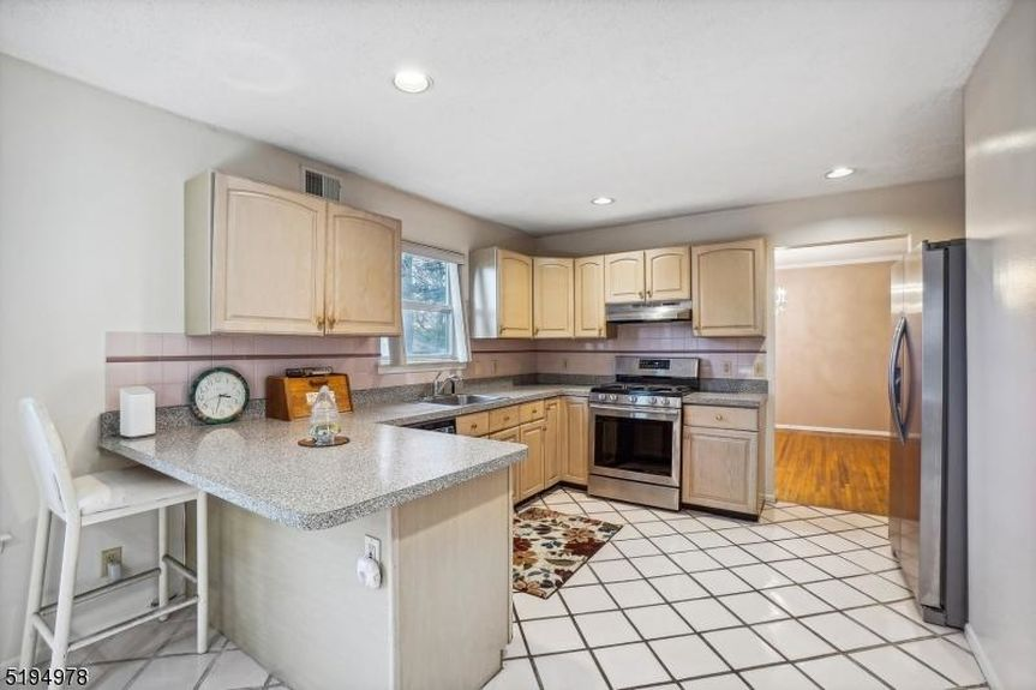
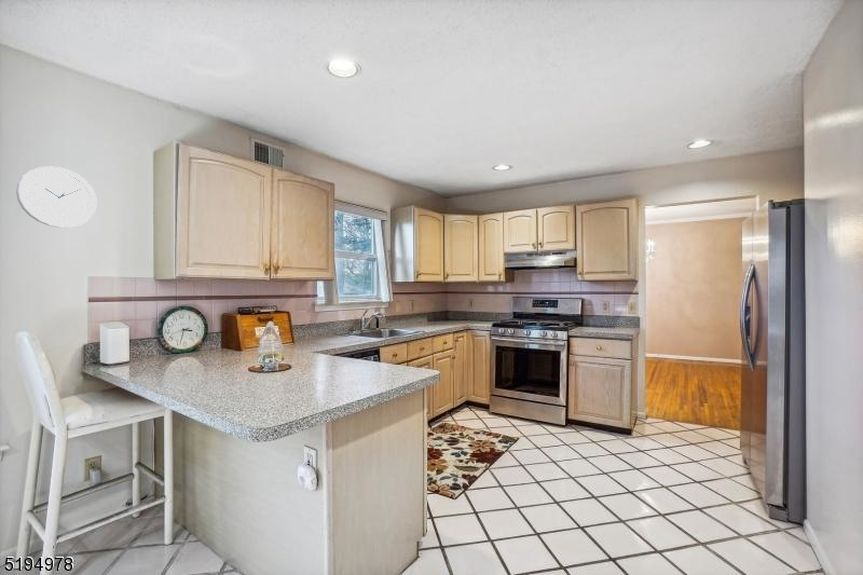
+ wall clock (59, 197)
